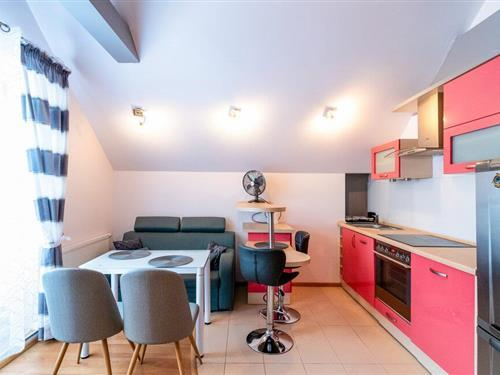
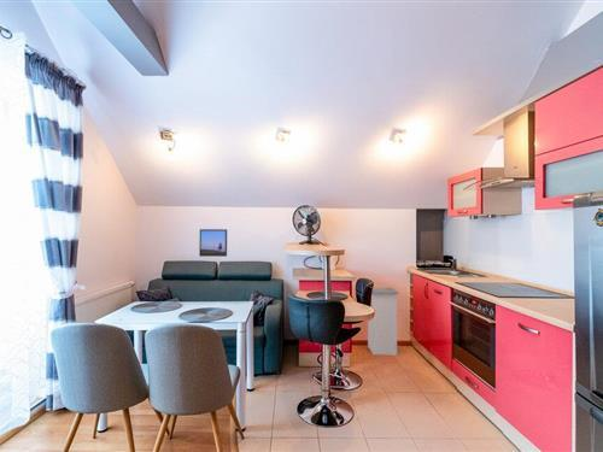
+ trash can (381, 319)
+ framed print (212, 242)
